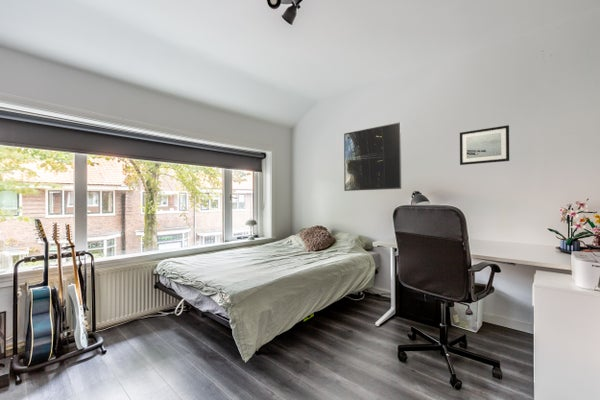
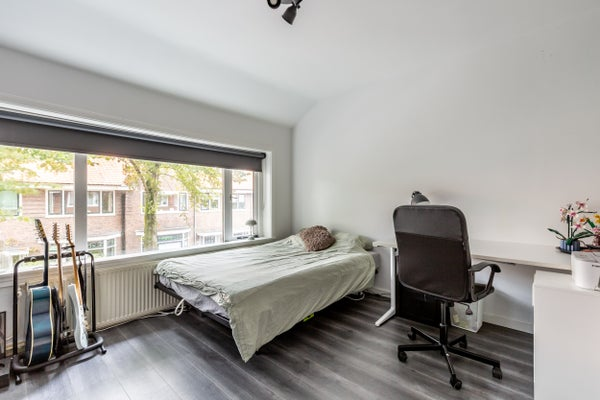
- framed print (370, 159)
- wall art (483, 146)
